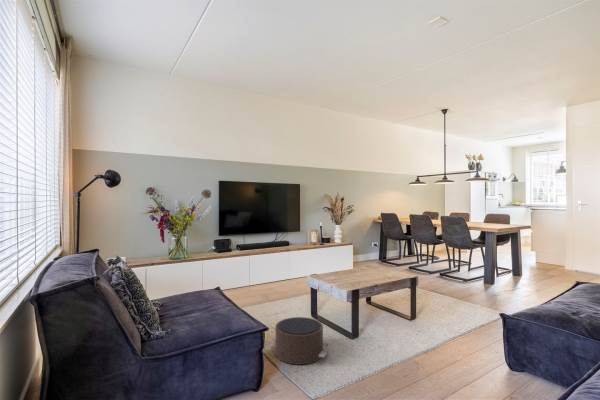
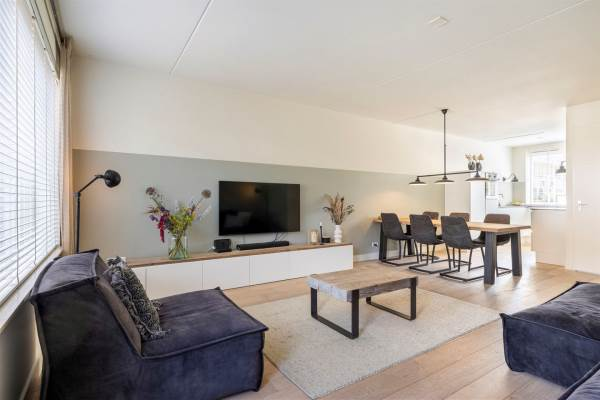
- pouf (297, 340)
